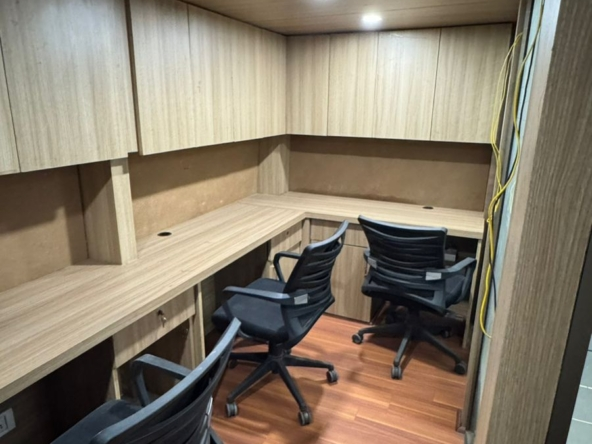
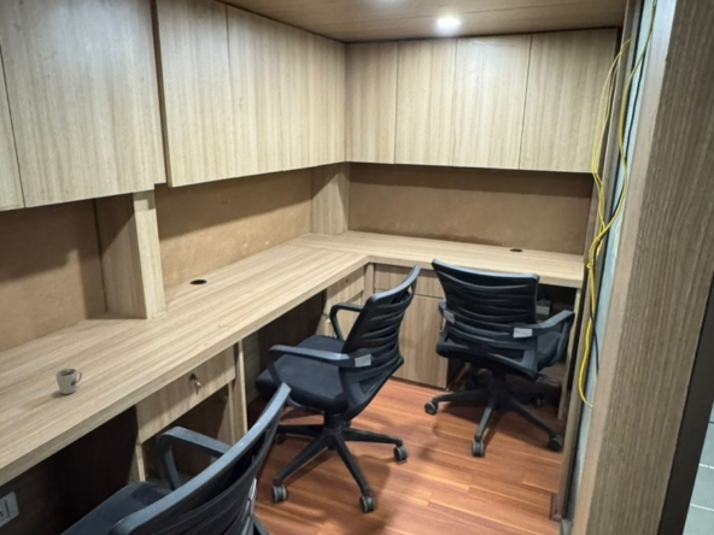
+ cup (69, 374)
